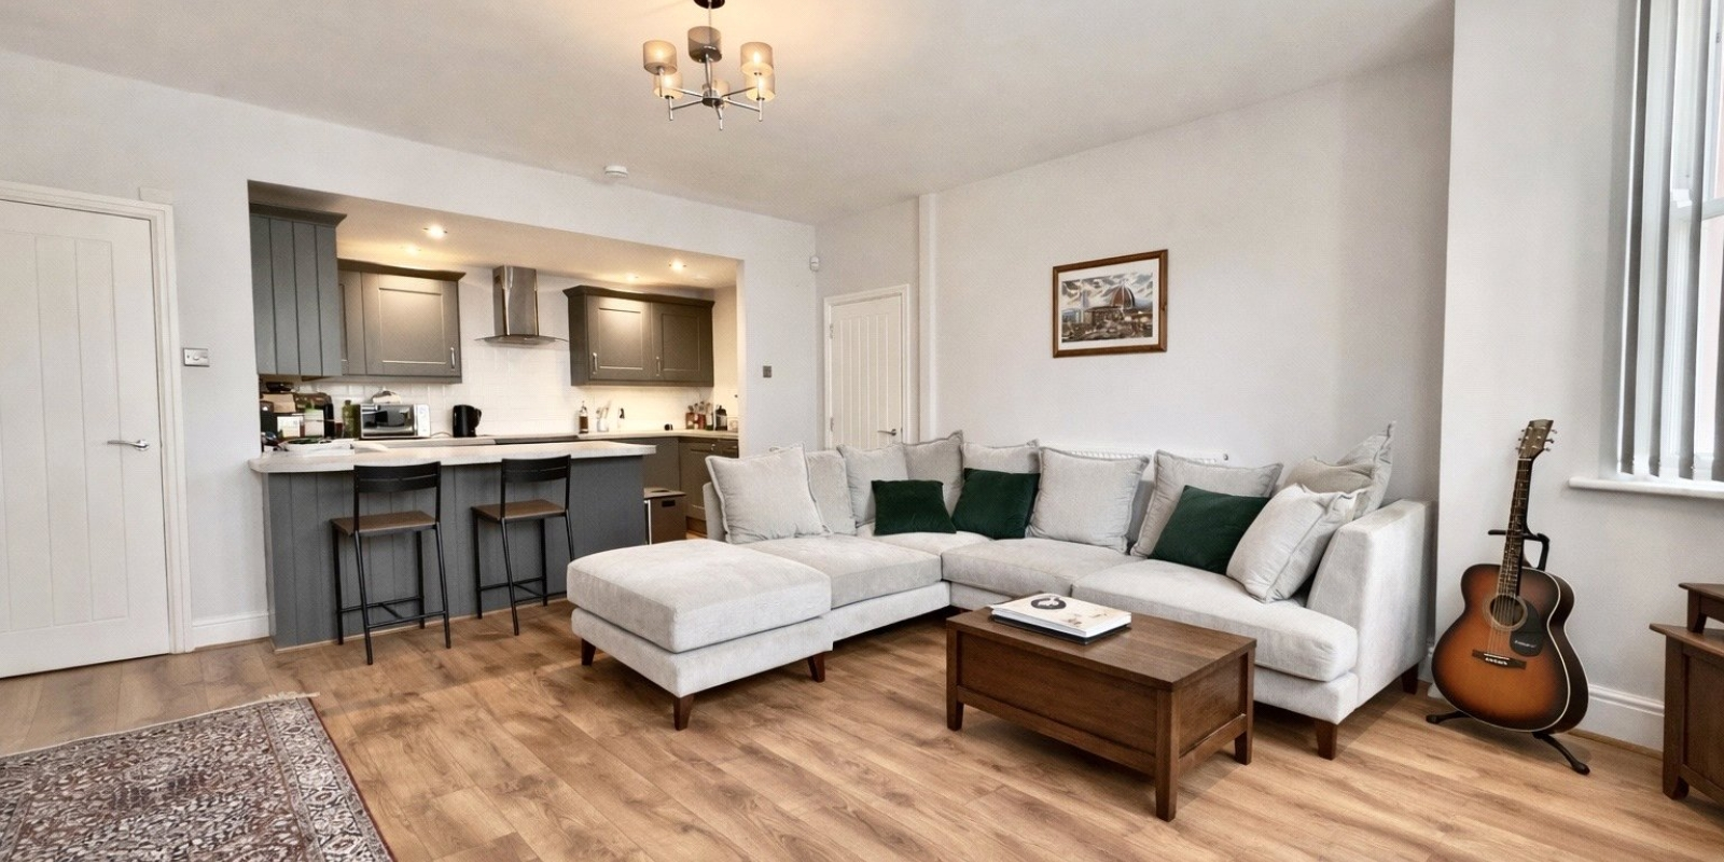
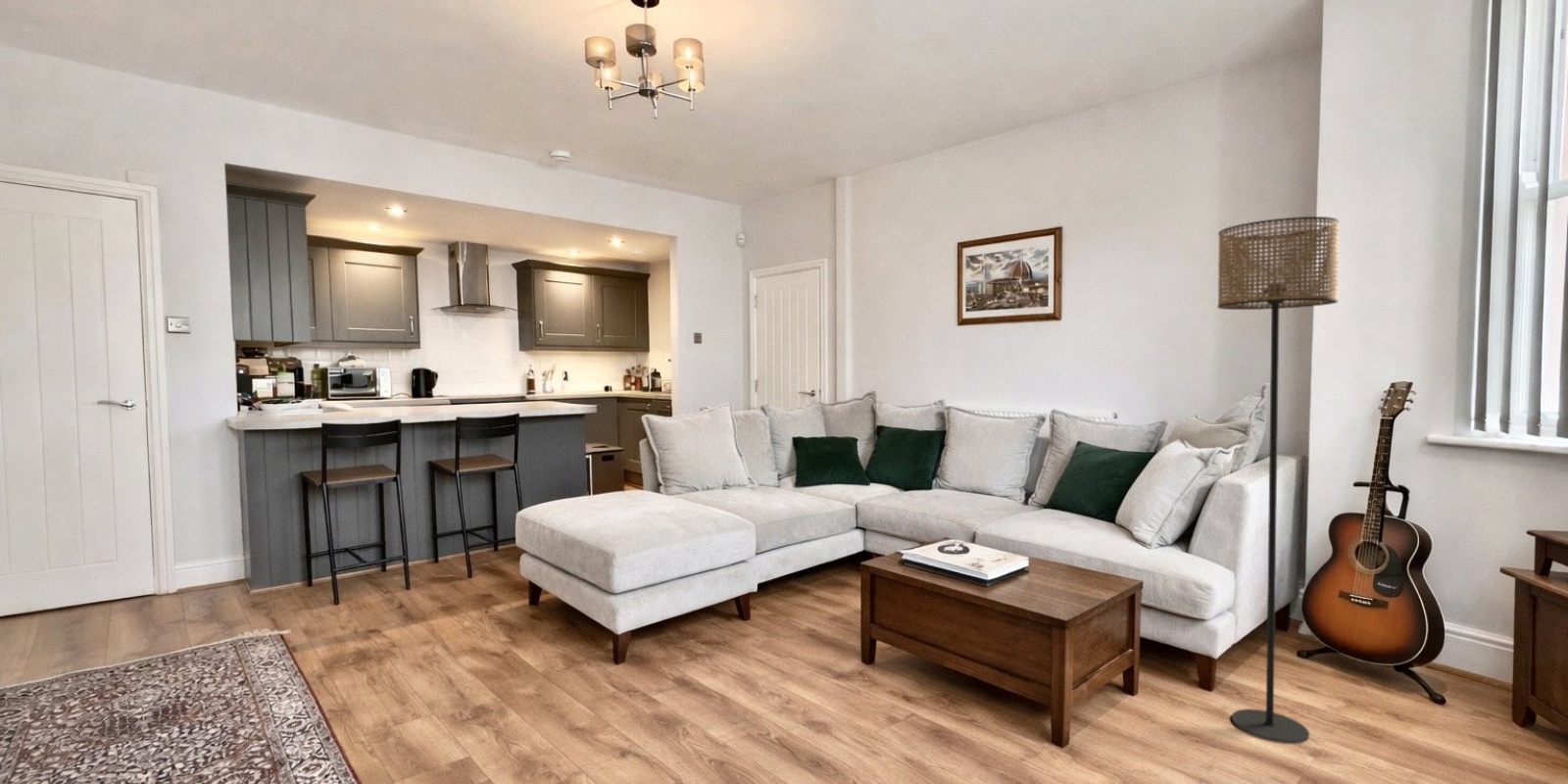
+ floor lamp (1272, 479)
